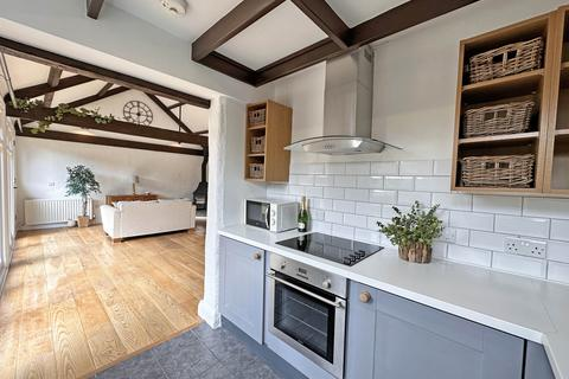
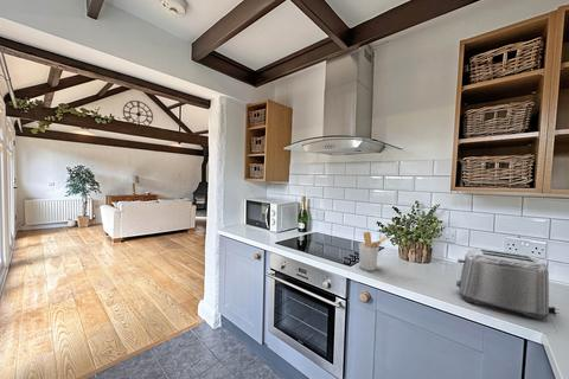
+ toaster (504, 280)
+ utensil holder (373, 251)
